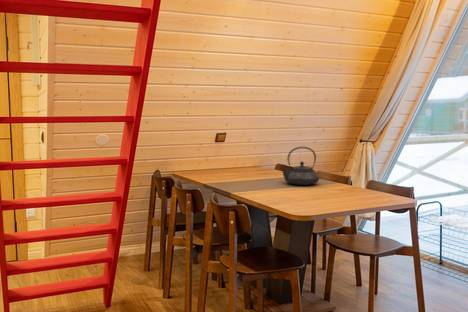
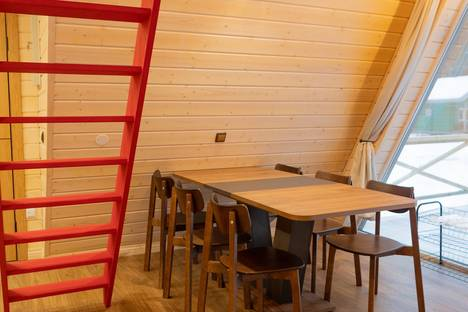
- teapot (299, 166)
